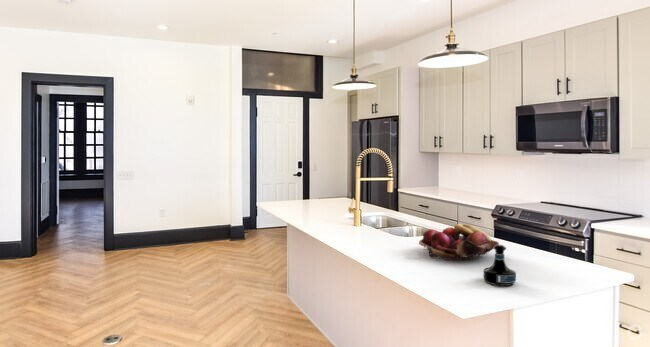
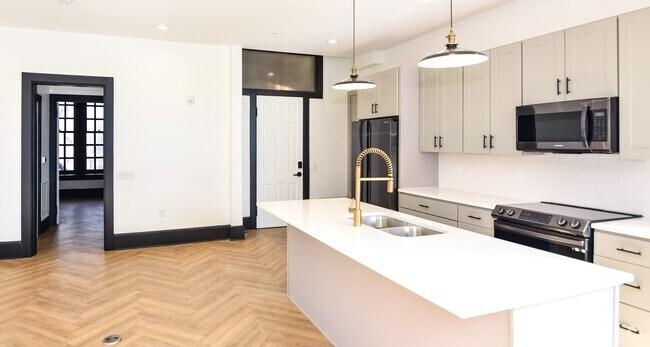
- fruit basket (458, 240)
- tequila bottle (499, 263)
